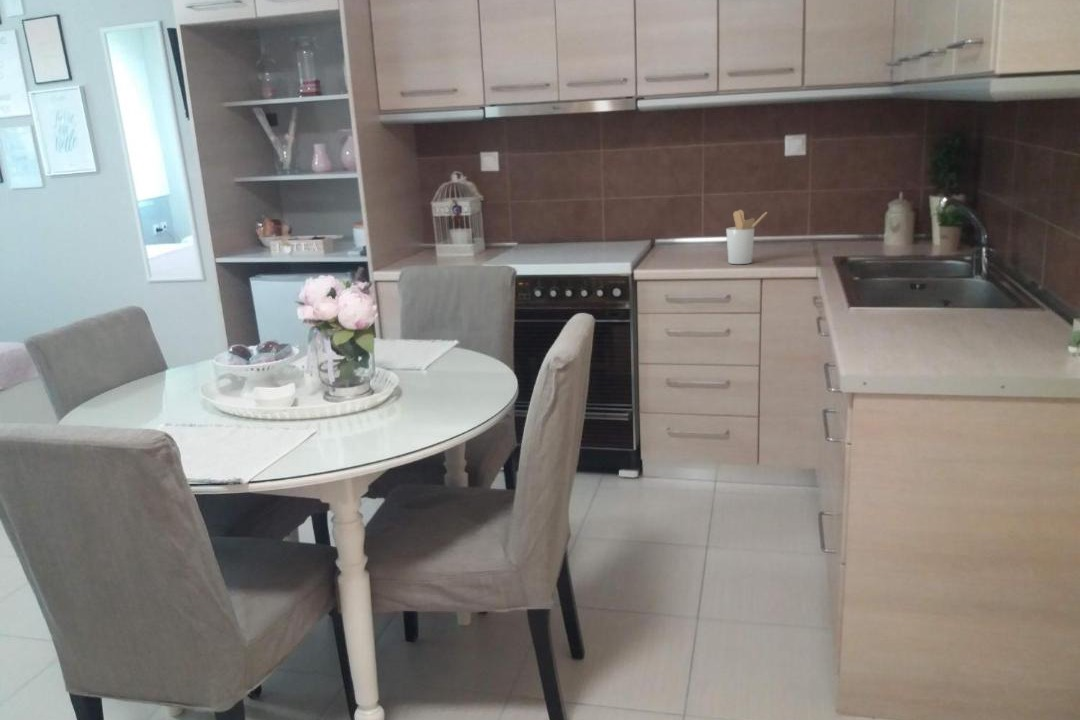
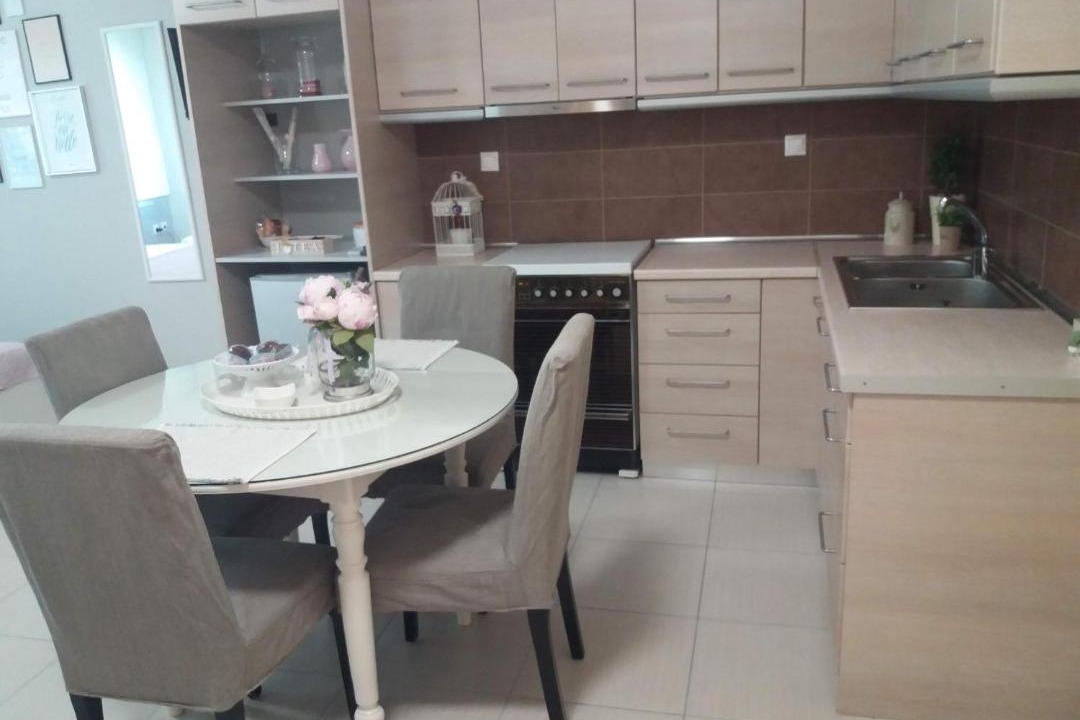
- utensil holder (747, 236)
